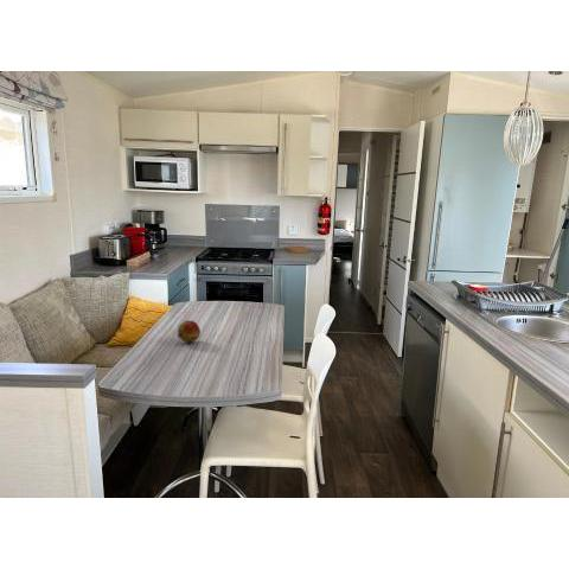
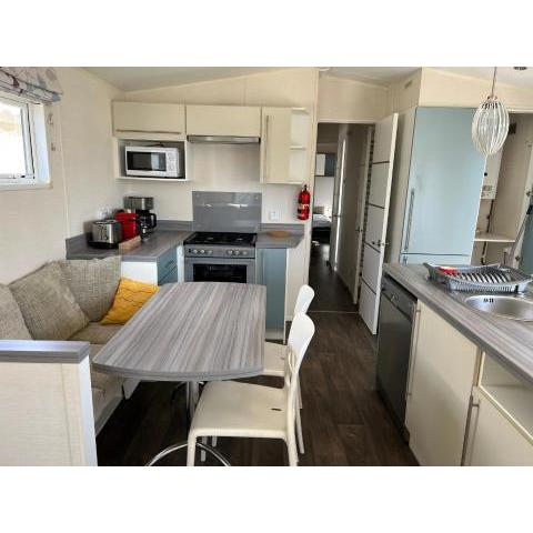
- fruit (187, 332)
